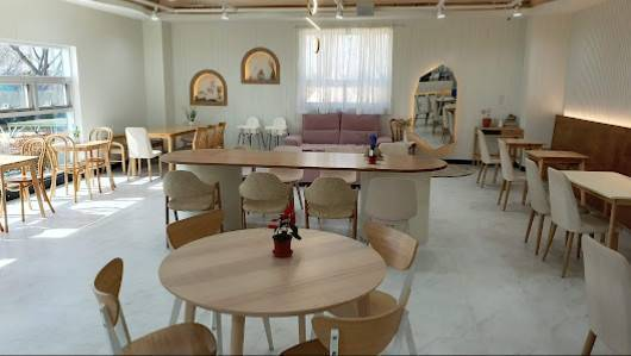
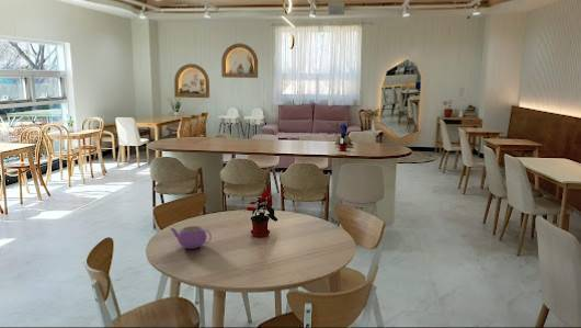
+ teapot (191, 237)
